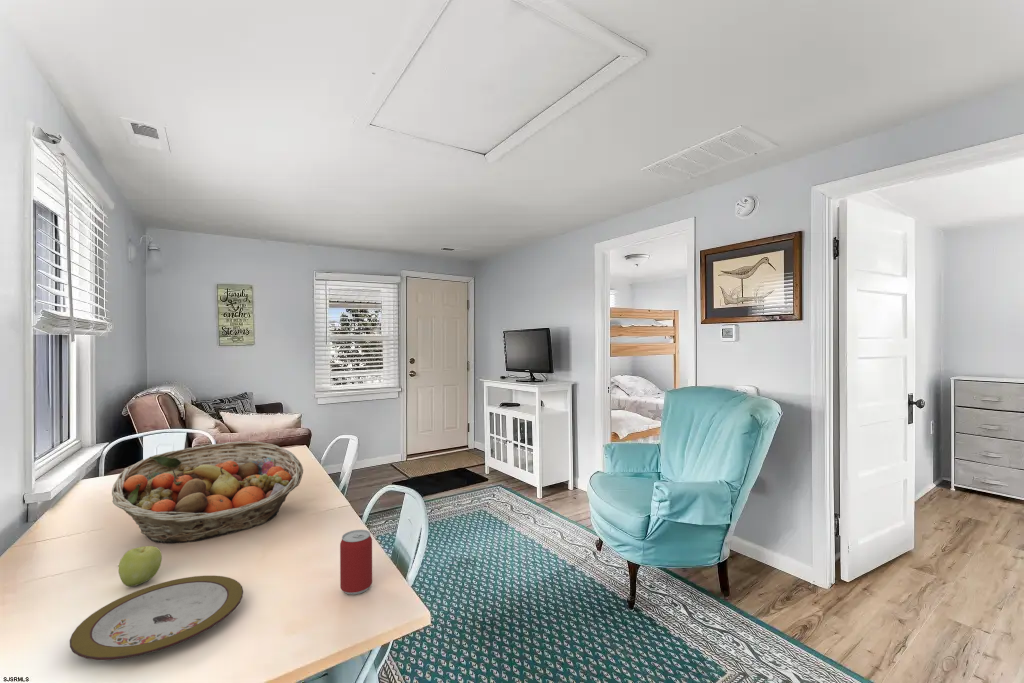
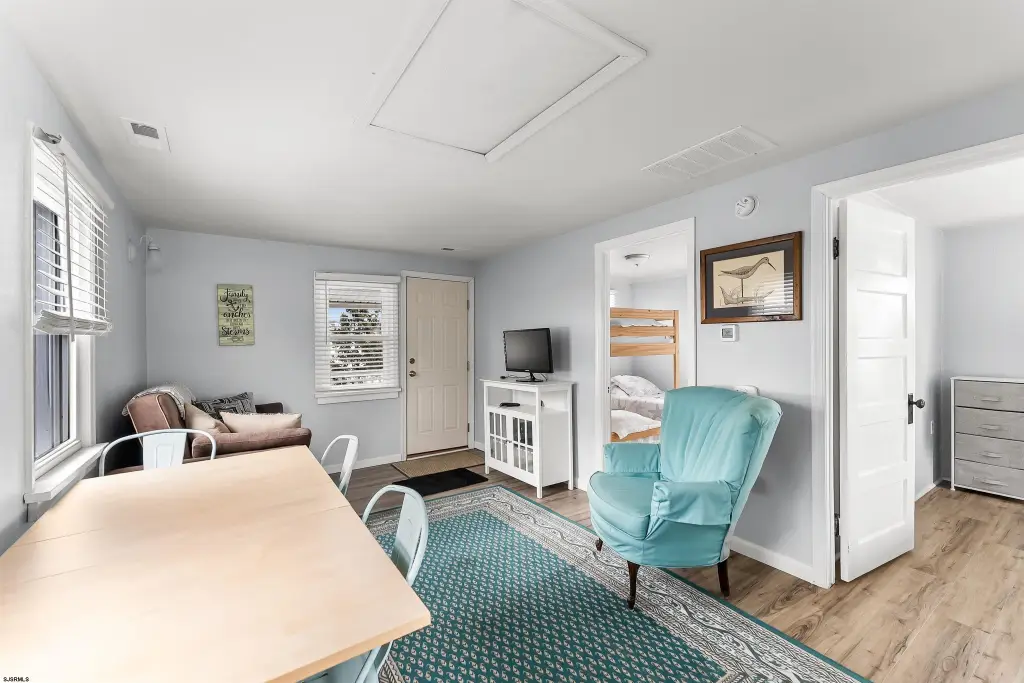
- plate (164, 616)
- apple (140, 565)
- fruit basket (216, 487)
- beer can (356, 561)
